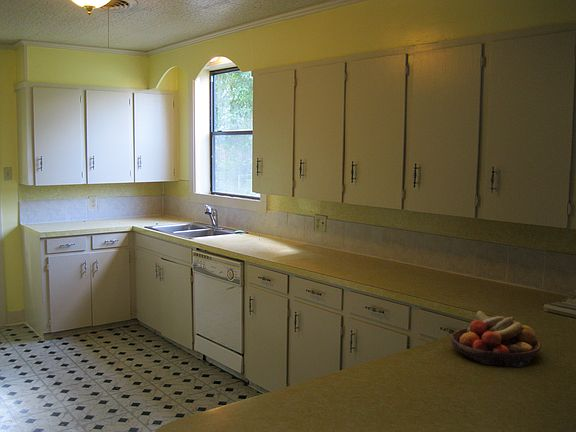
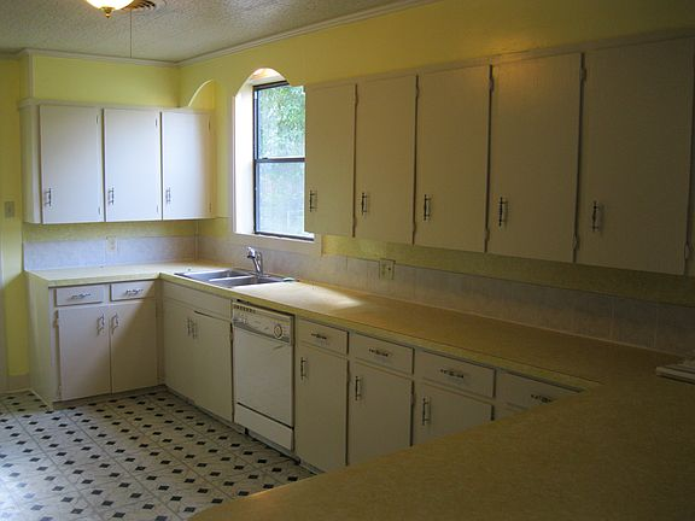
- fruit bowl (494, 336)
